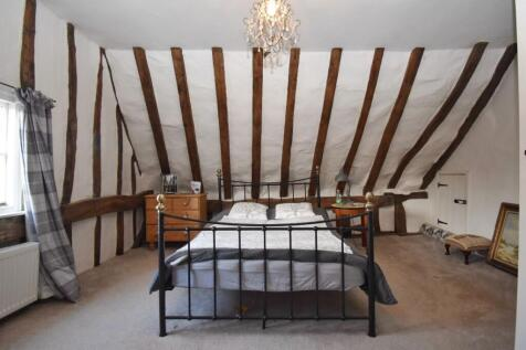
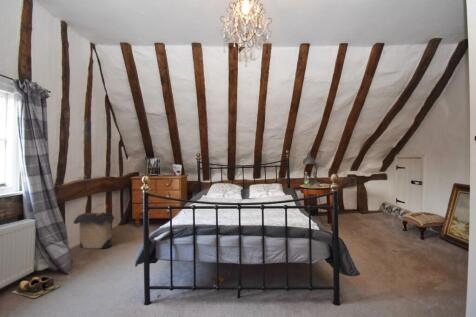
+ shoes (36, 283)
+ laundry hamper (94, 225)
